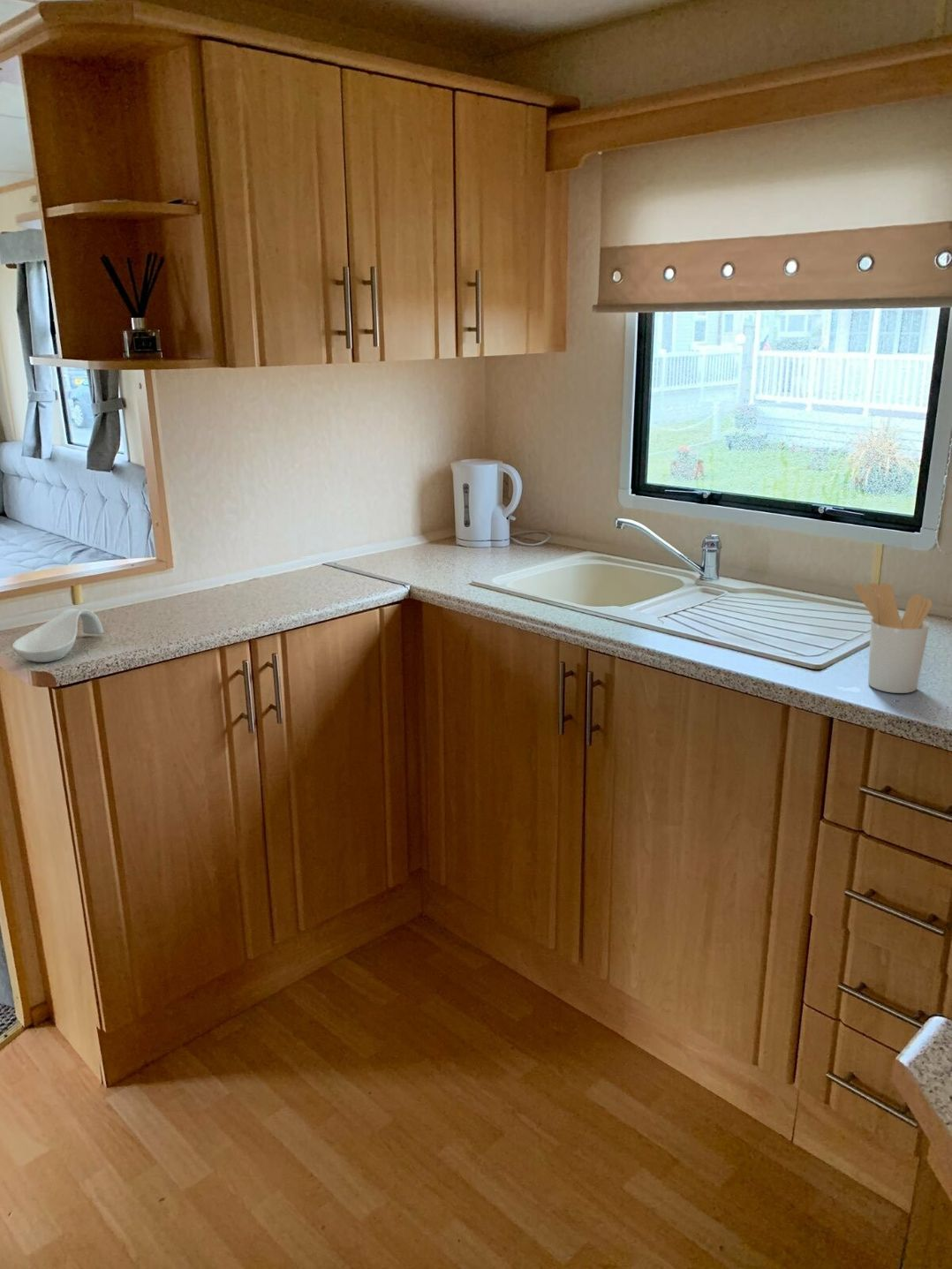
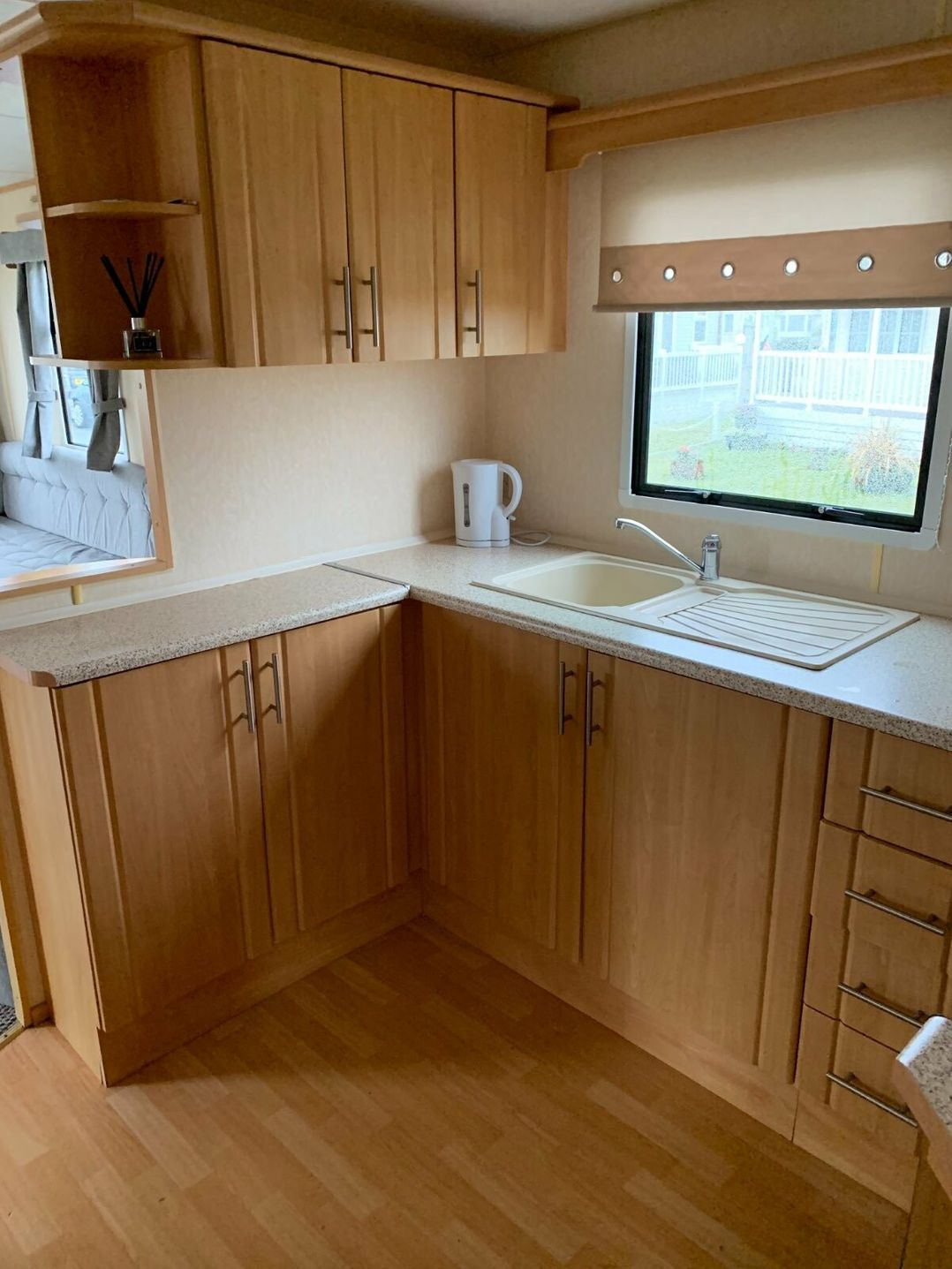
- utensil holder (888, 634)
- spoon rest (60, 633)
